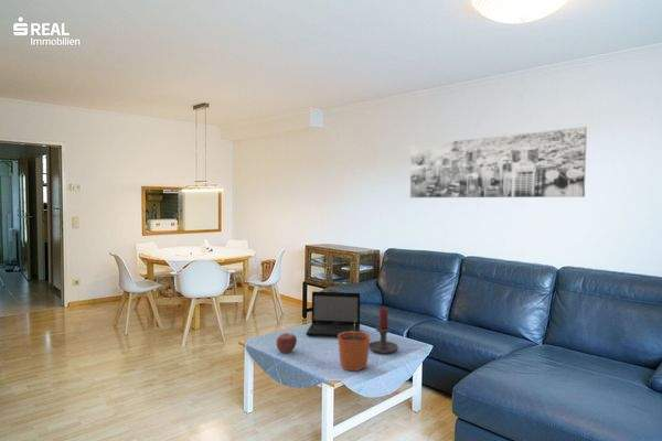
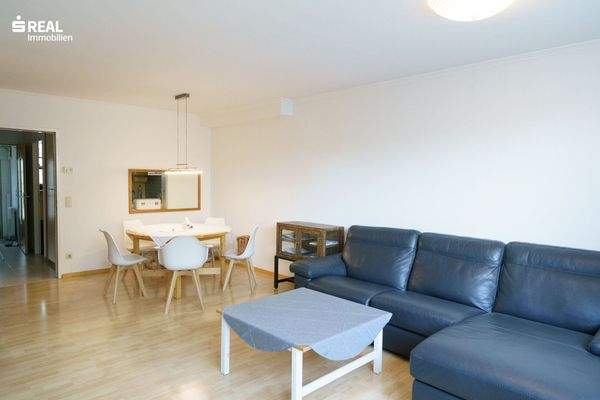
- laptop (333, 313)
- candle holder (383, 327)
- plant pot (353, 343)
- wall art (484, 168)
- apple (286, 342)
